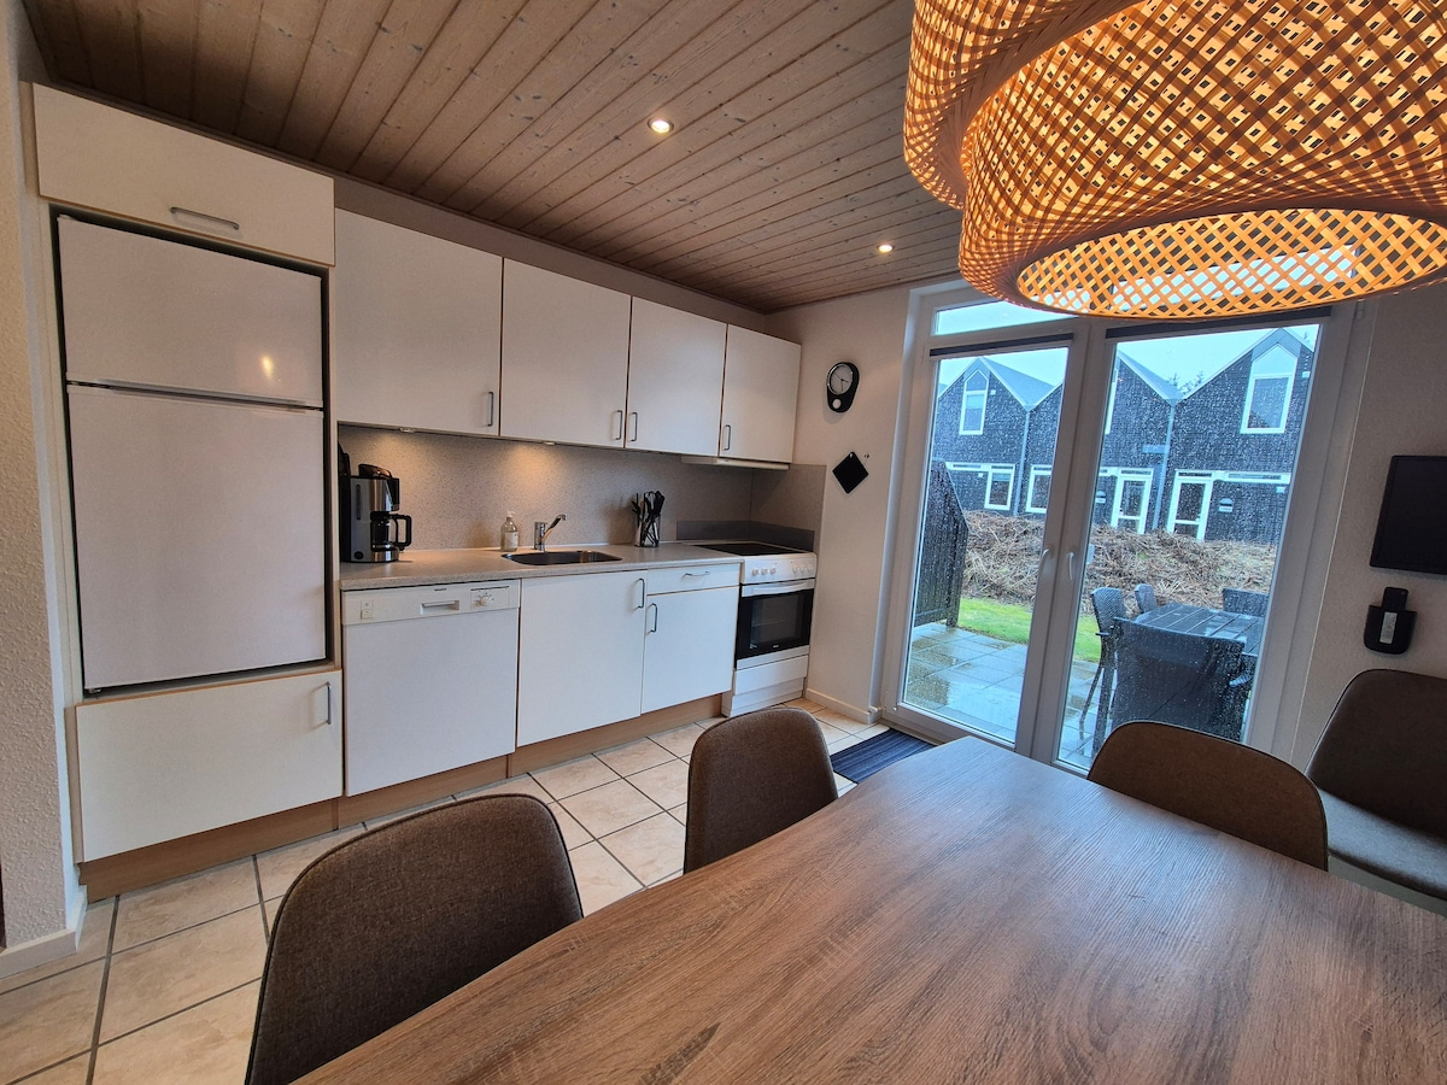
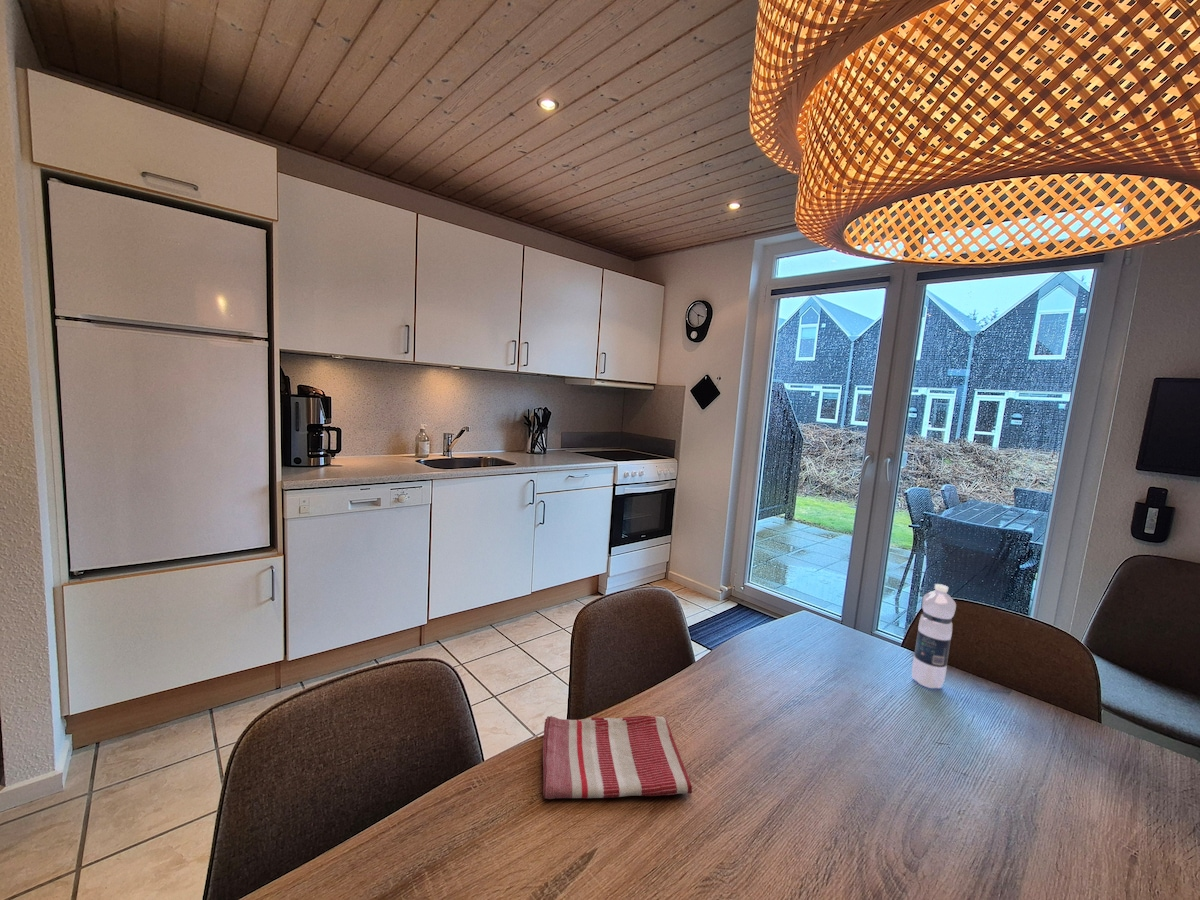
+ water bottle (934, 634)
+ dish towel (612, 753)
